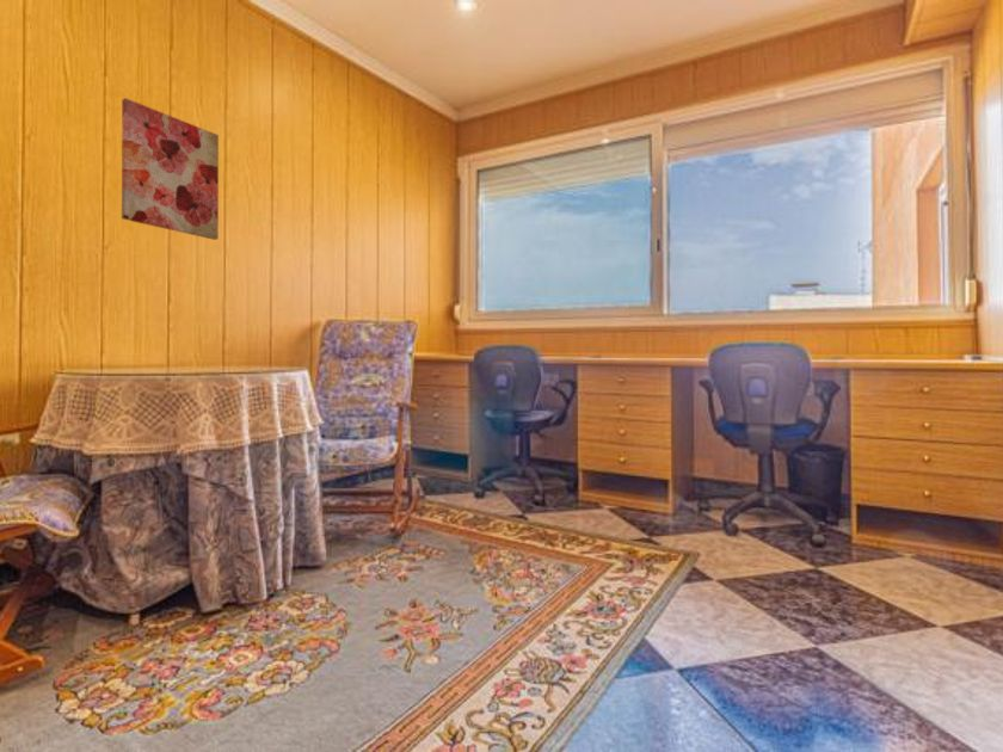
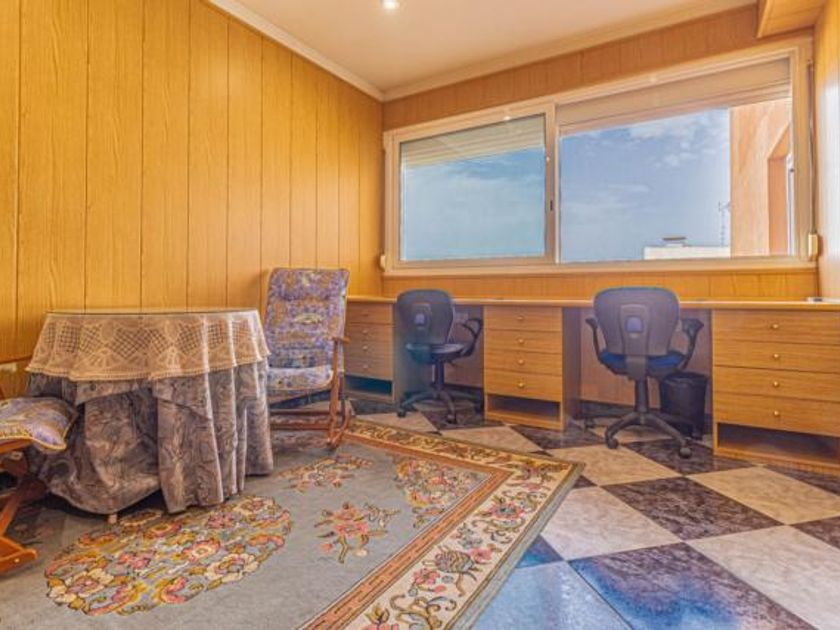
- wall art (173, 173)
